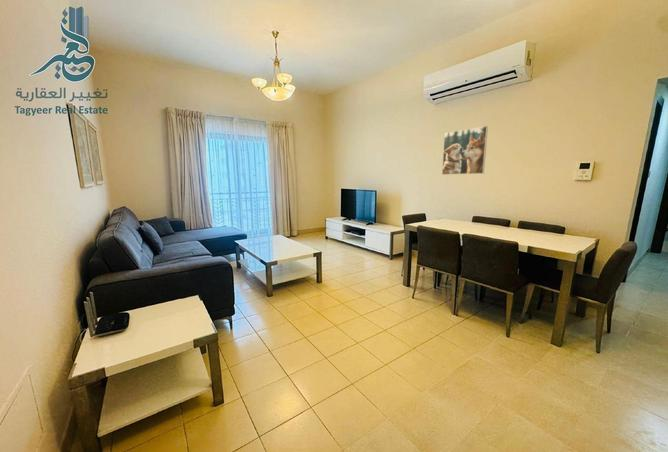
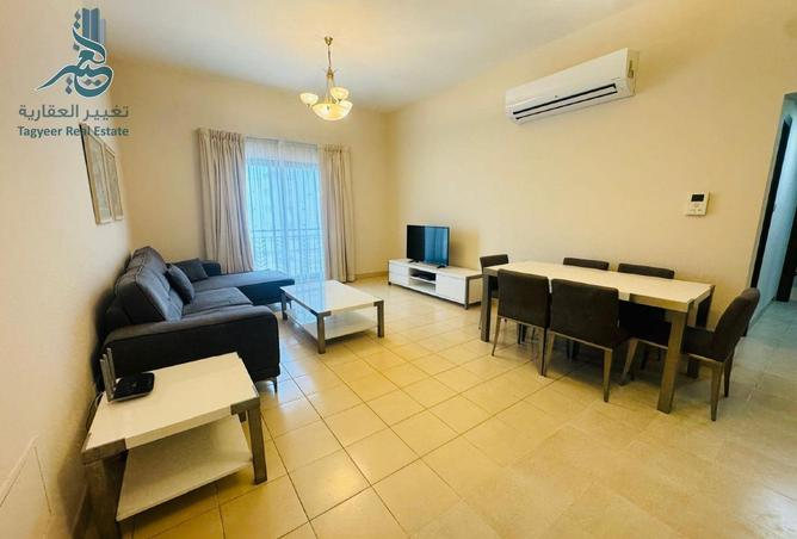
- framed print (463, 152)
